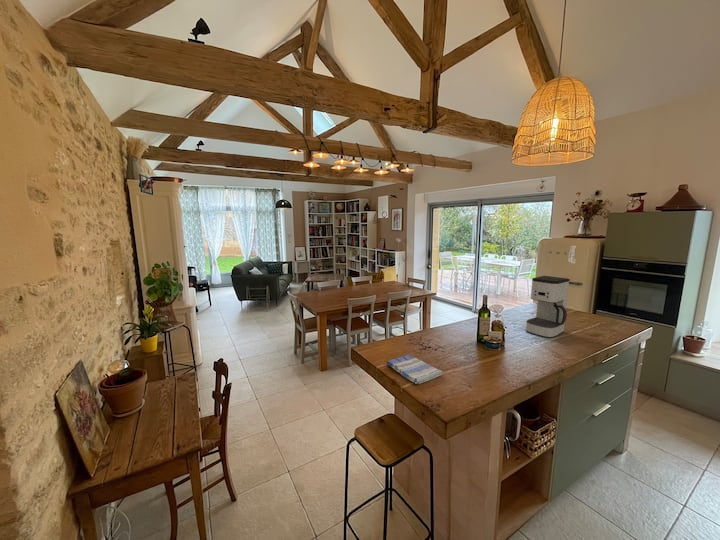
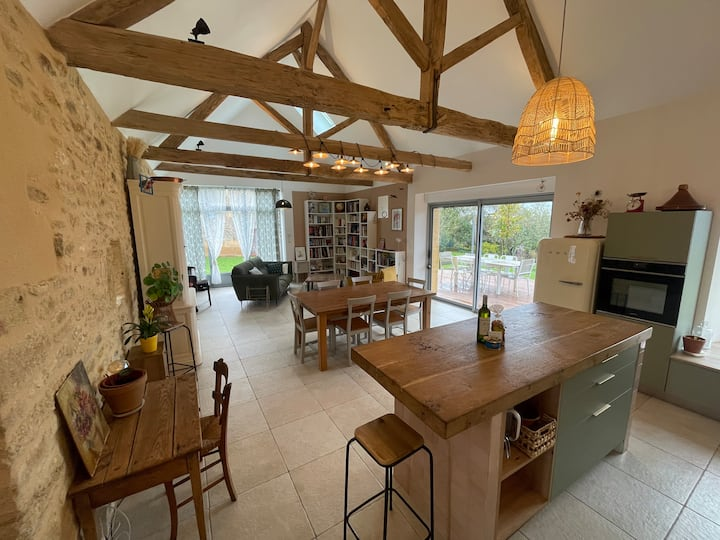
- coffee maker (548, 306)
- dish towel (413, 367)
